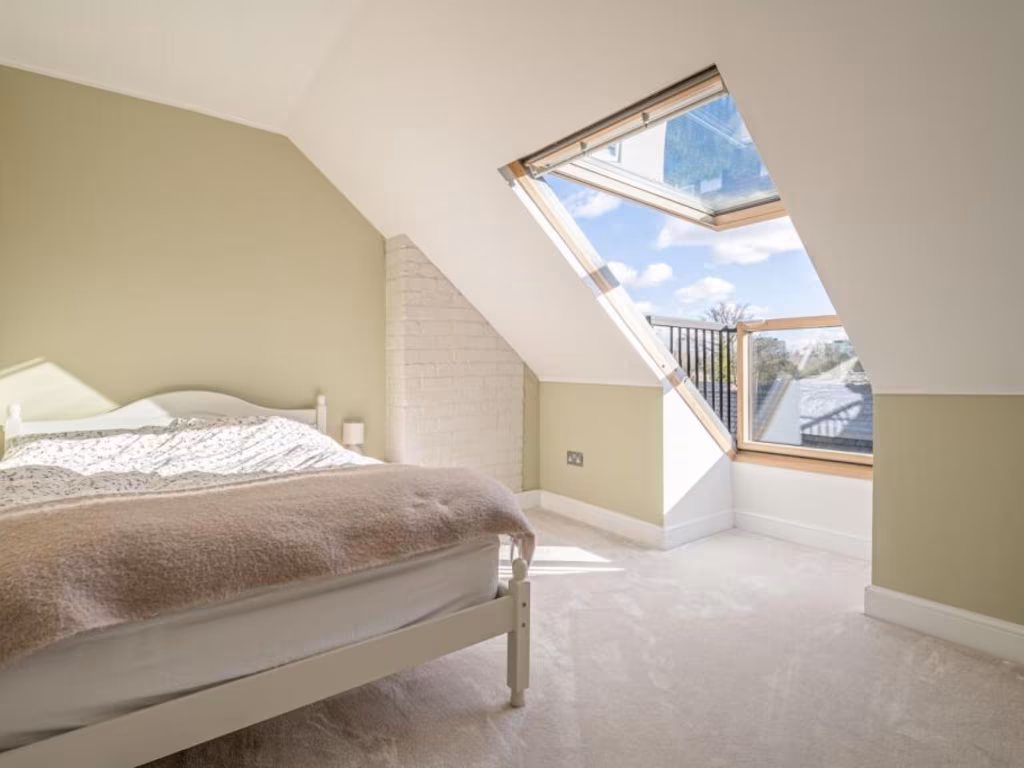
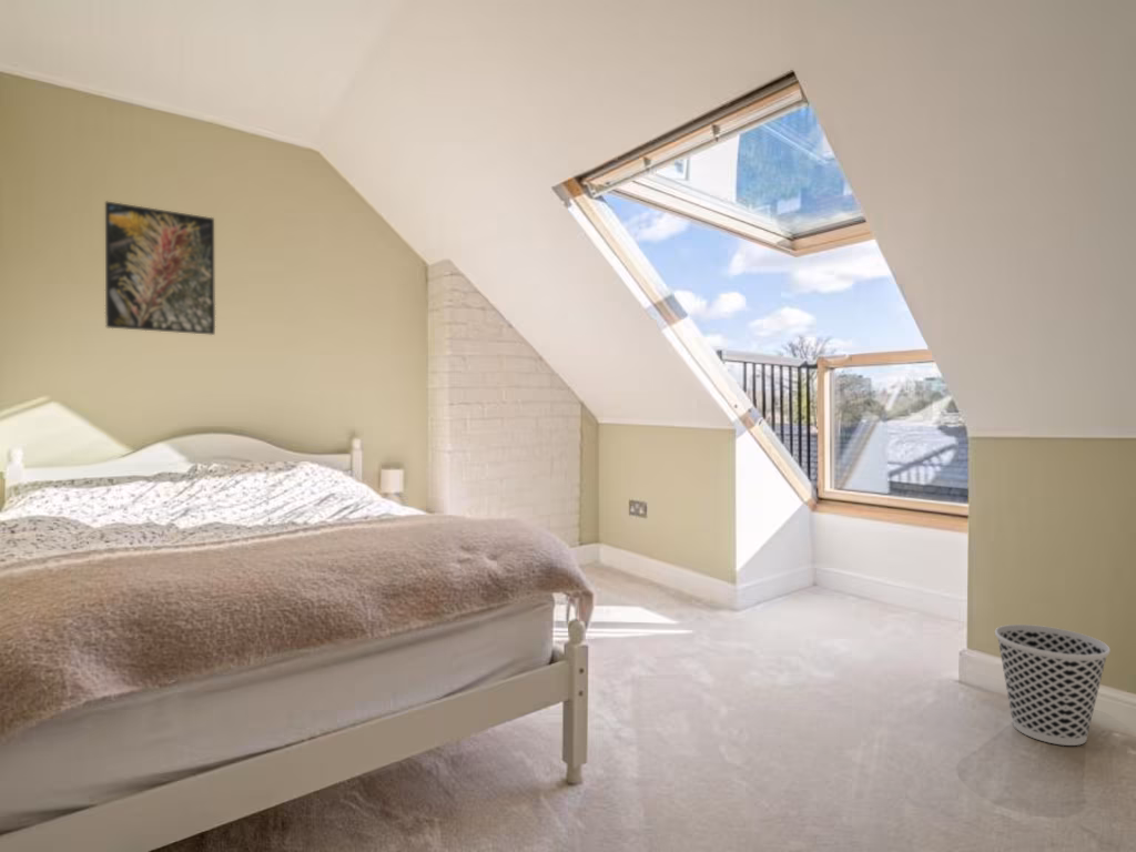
+ wastebasket (1049, 684)
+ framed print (162, 271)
